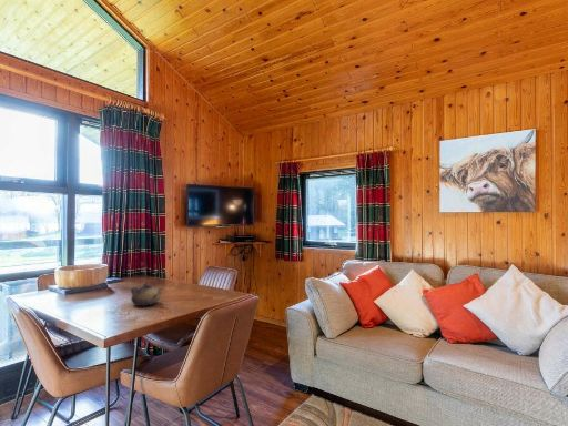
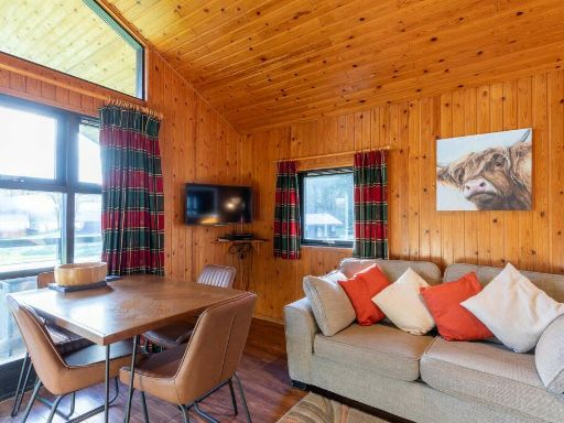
- teapot (146, 293)
